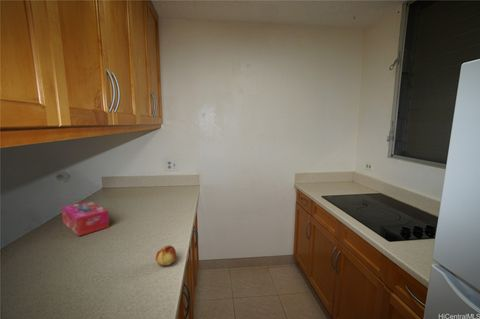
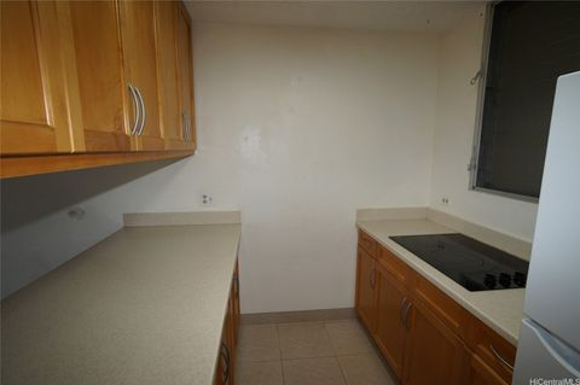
- tissue box (84, 216)
- fruit (166, 255)
